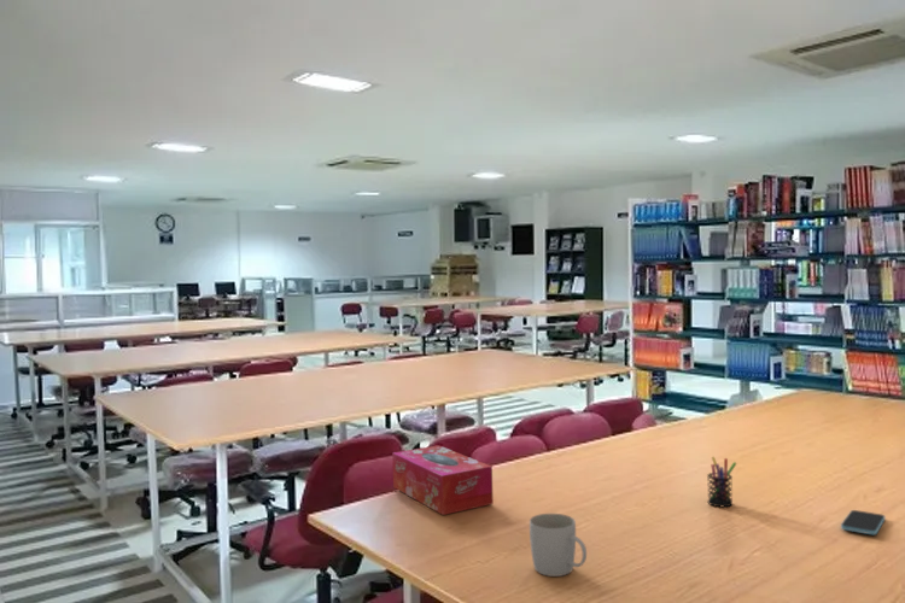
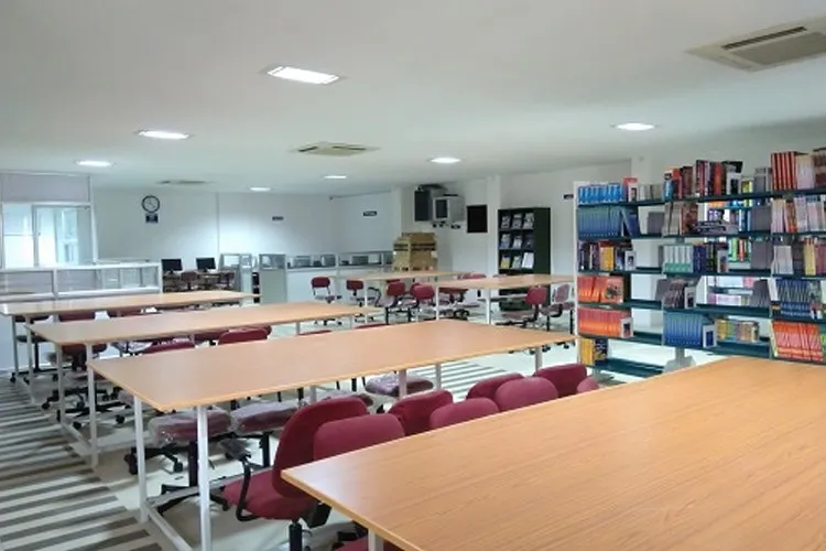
- smartphone (863, 521)
- pen holder (723, 479)
- tissue box (440, 476)
- mug (560, 546)
